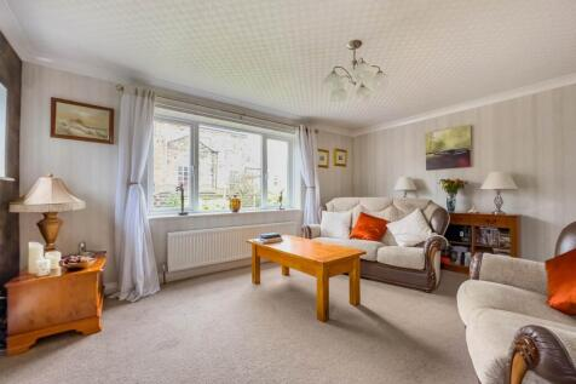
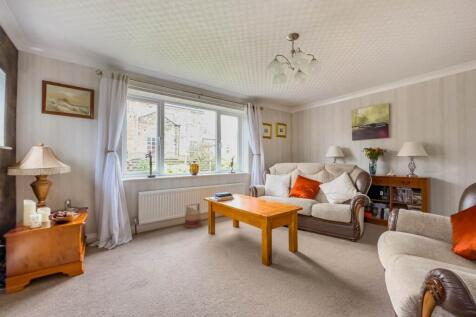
+ basket (192, 214)
